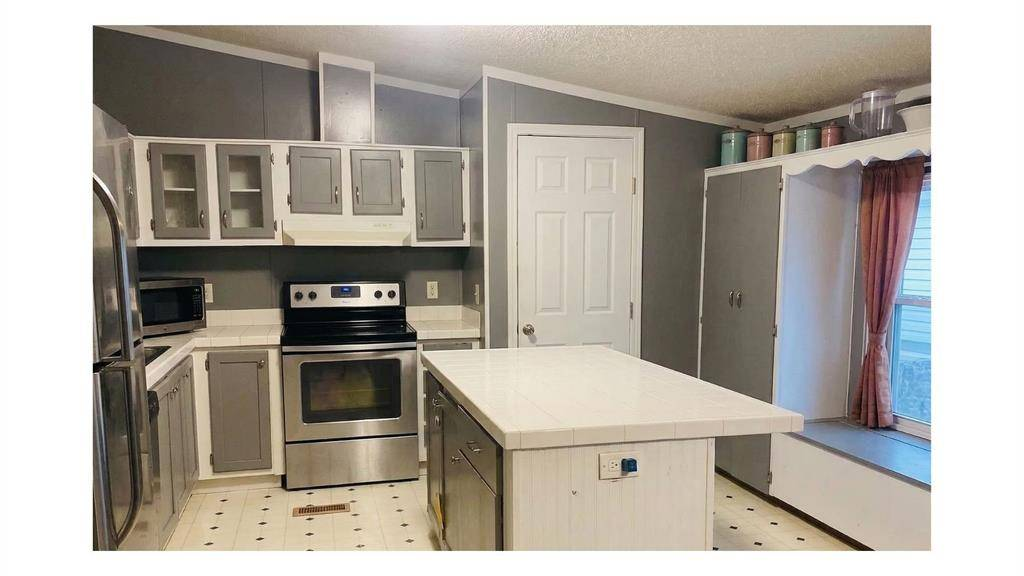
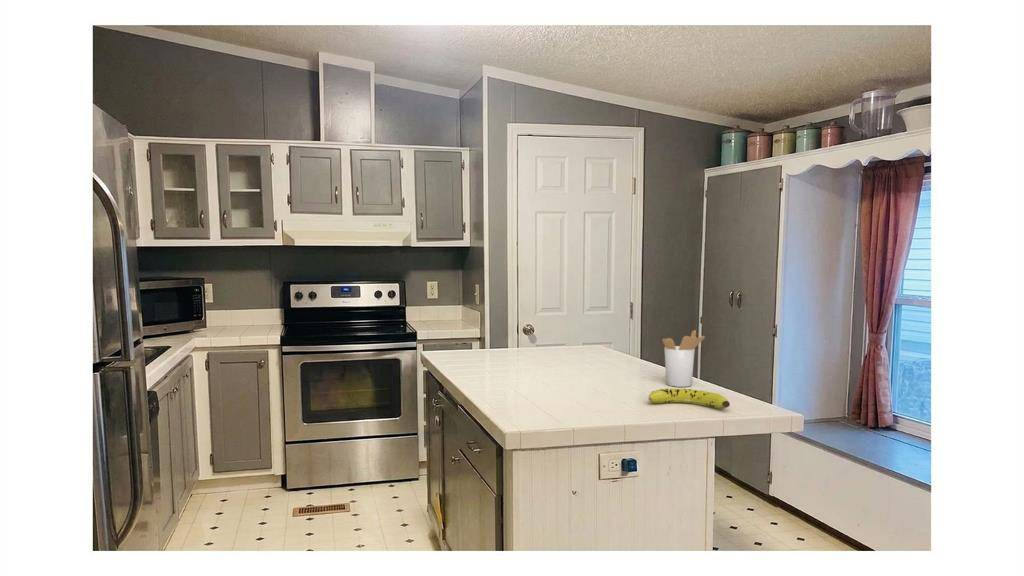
+ utensil holder (683, 358)
+ fruit (688, 400)
